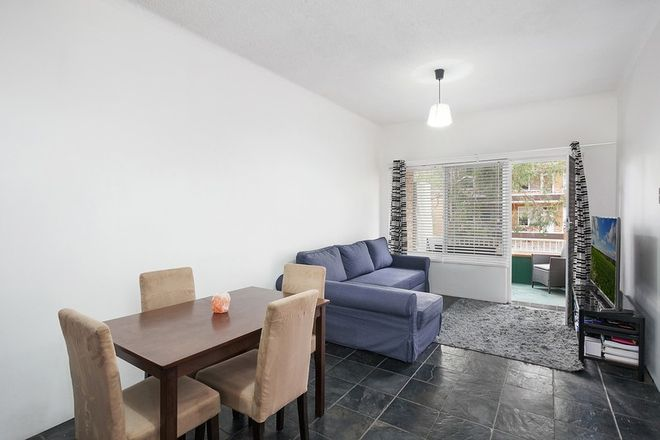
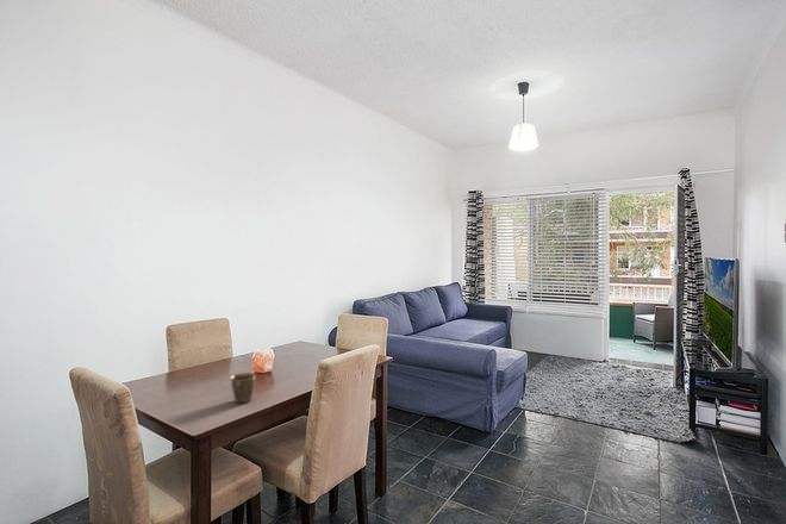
+ mug (242, 388)
